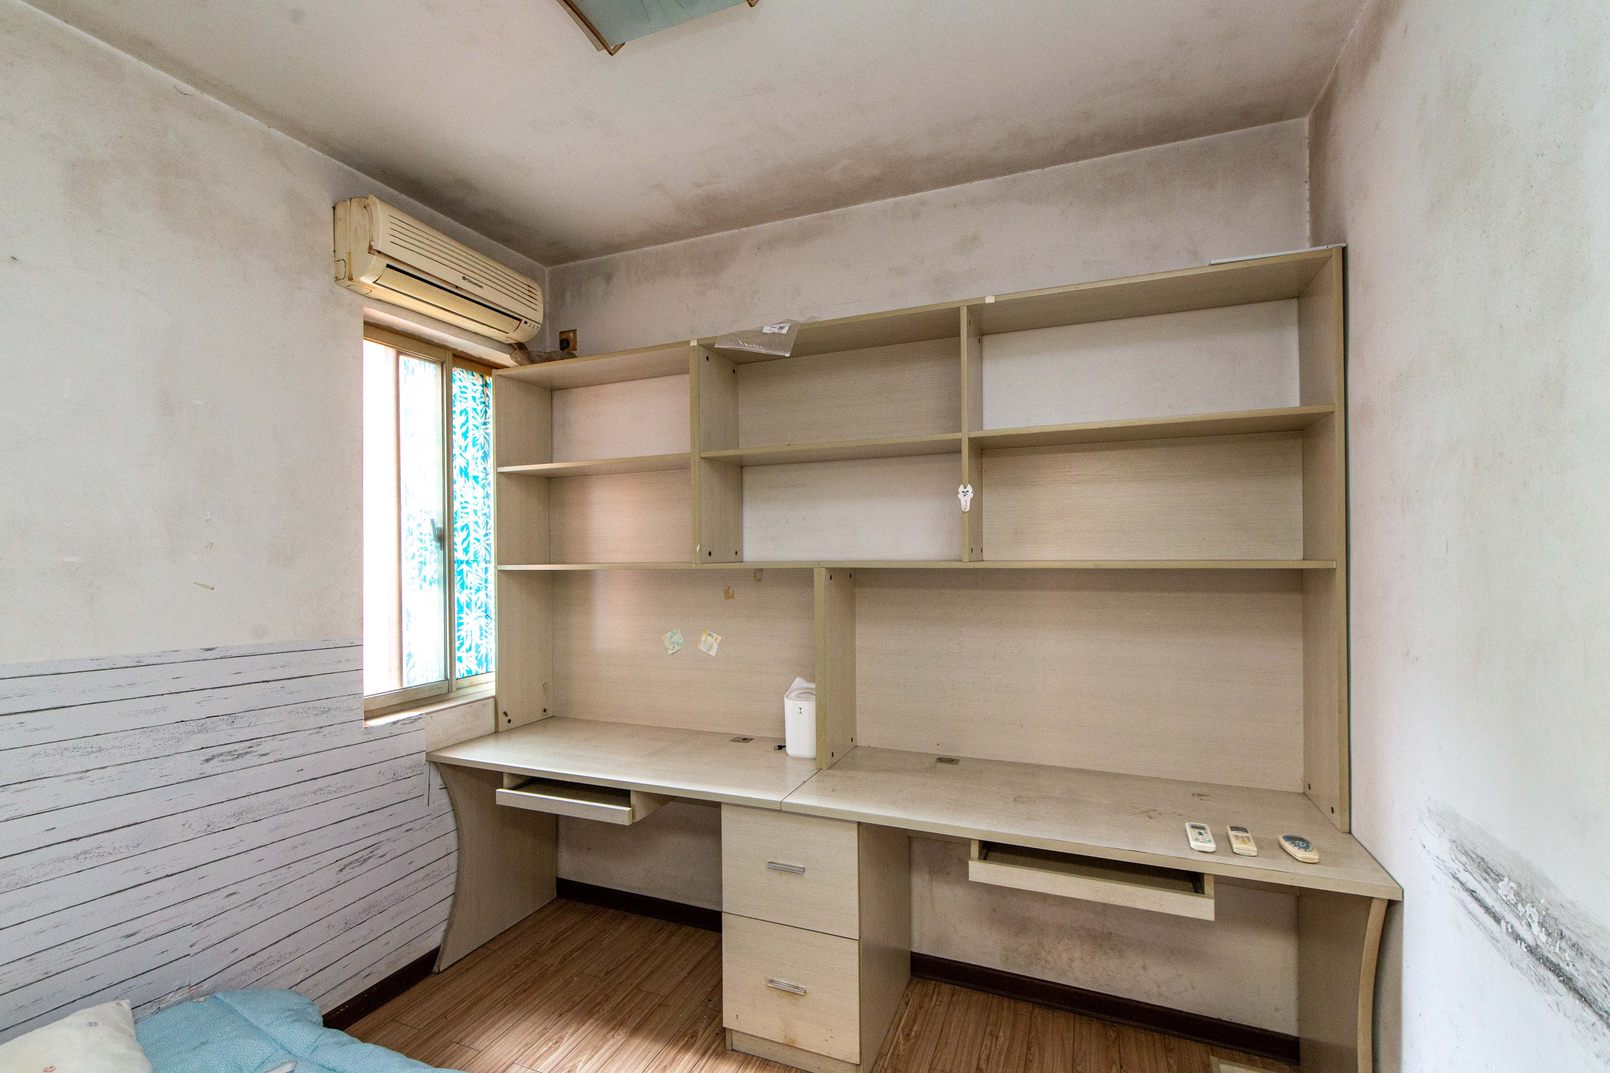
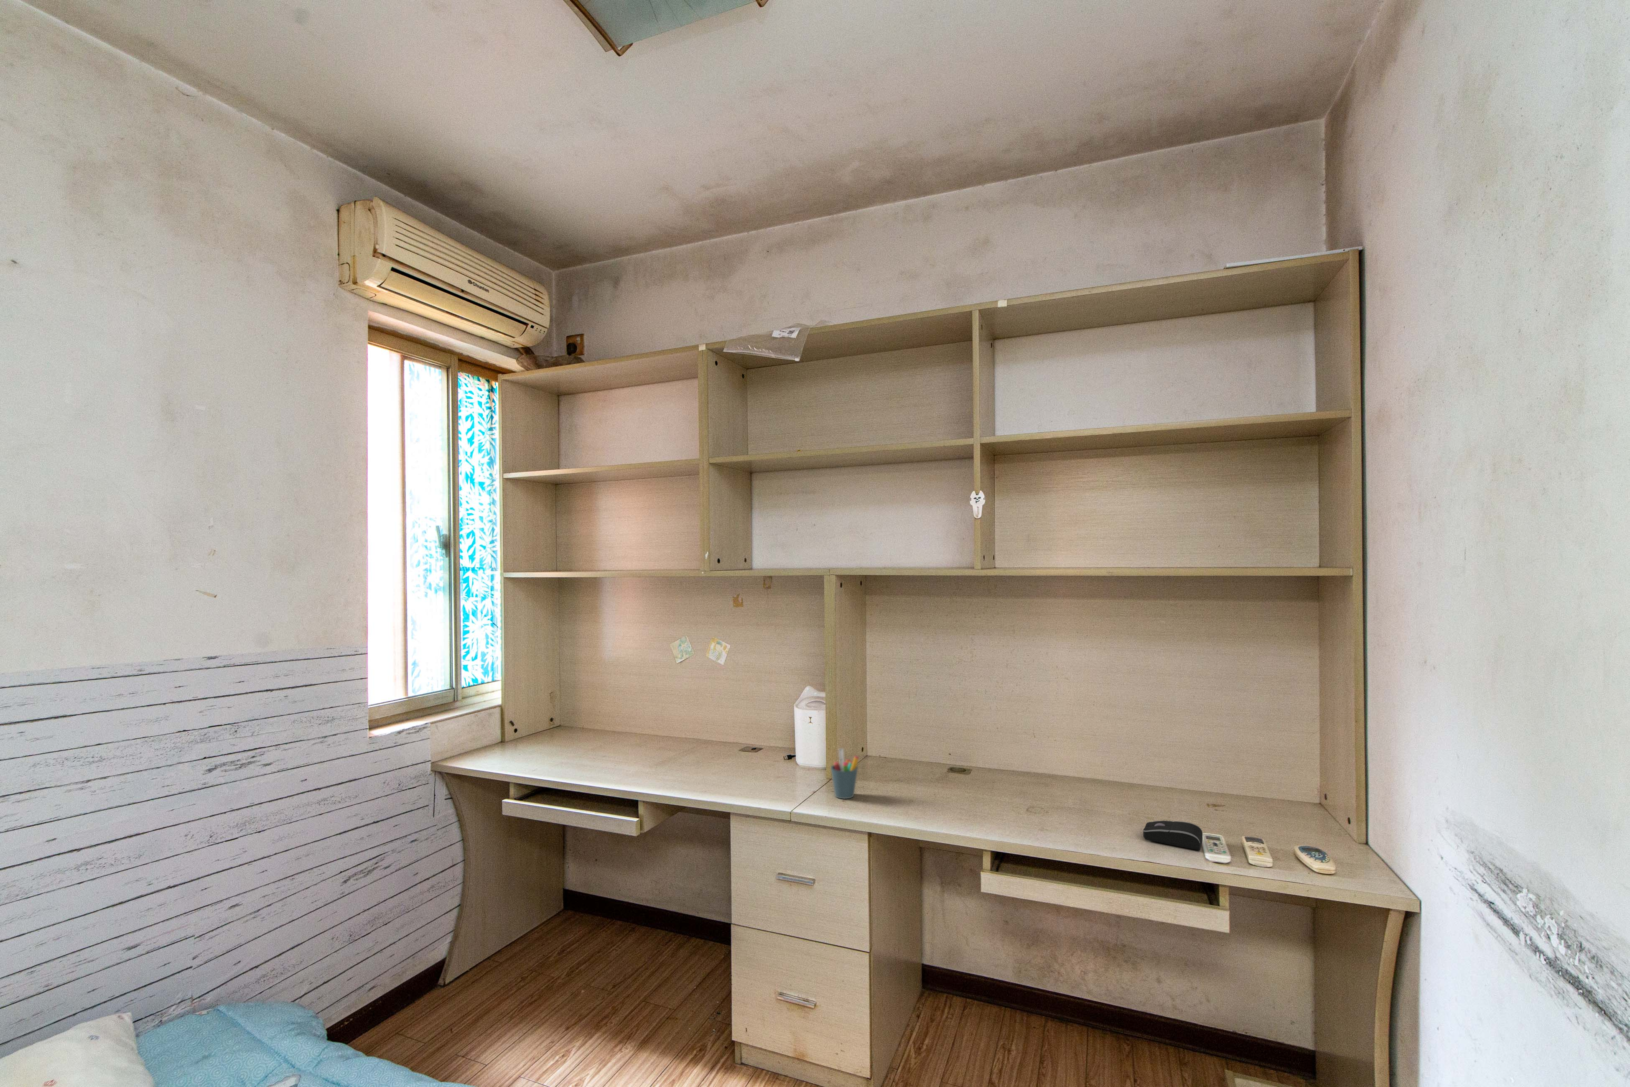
+ pen holder (844, 774)
+ computer mouse (1173, 832)
